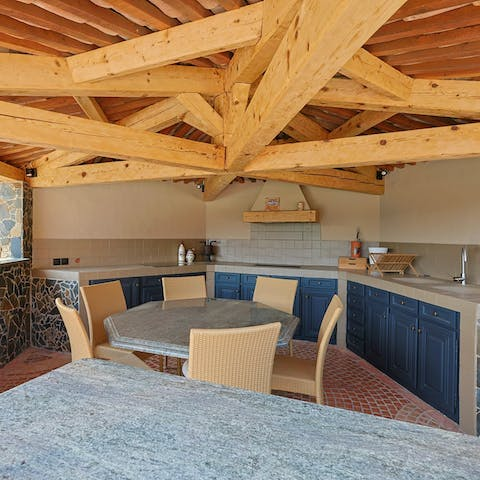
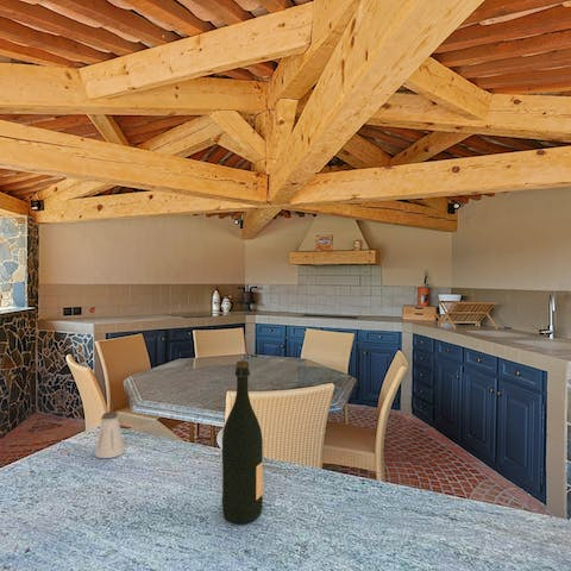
+ saltshaker (109, 433)
+ wine bottle (241, 438)
